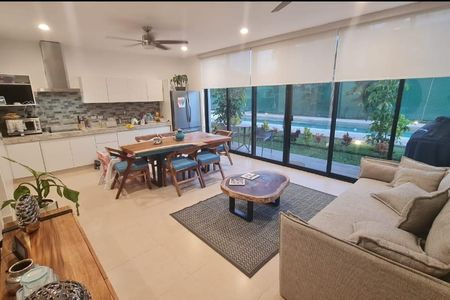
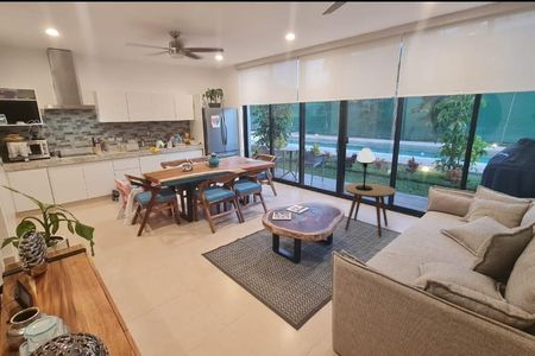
+ side table (376, 208)
+ table lamp (365, 169)
